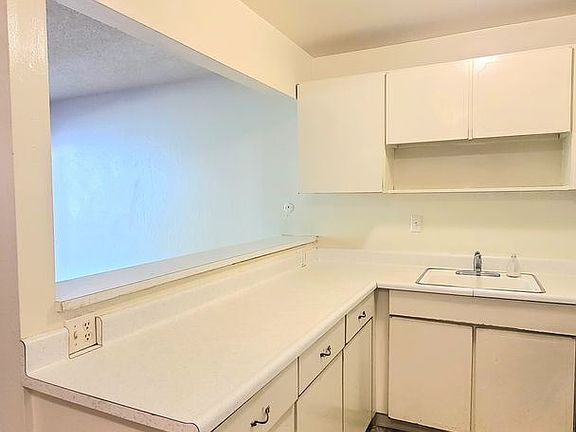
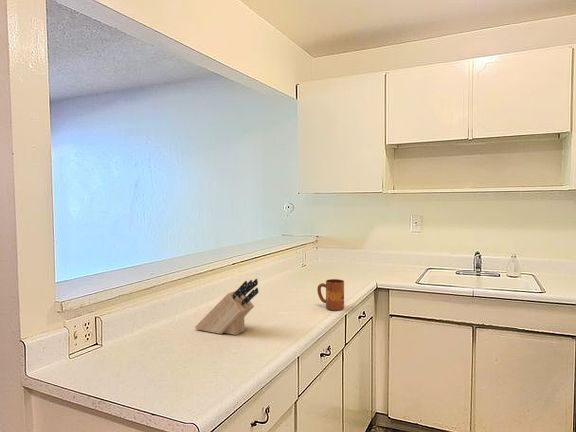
+ knife block (228, 304)
+ mug (330, 294)
